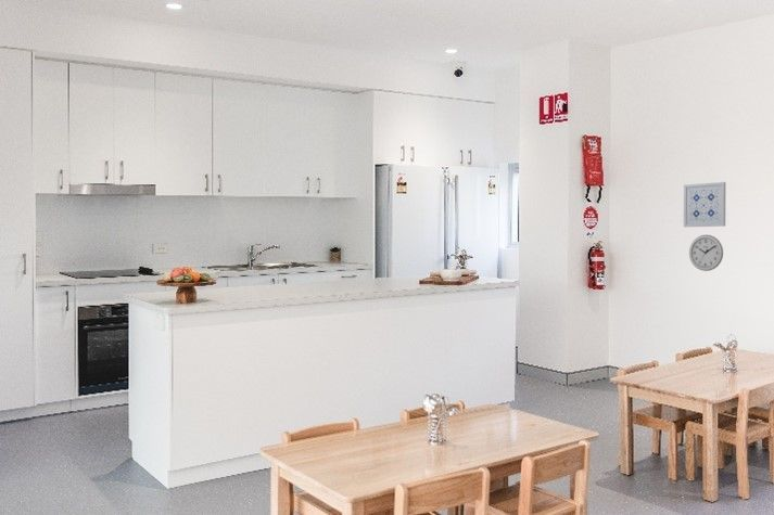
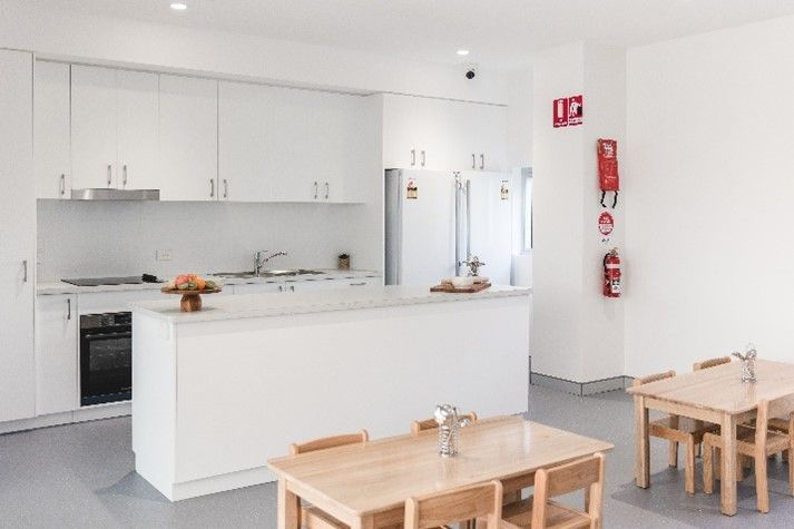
- wall art (703, 205)
- wall clock (705, 253)
